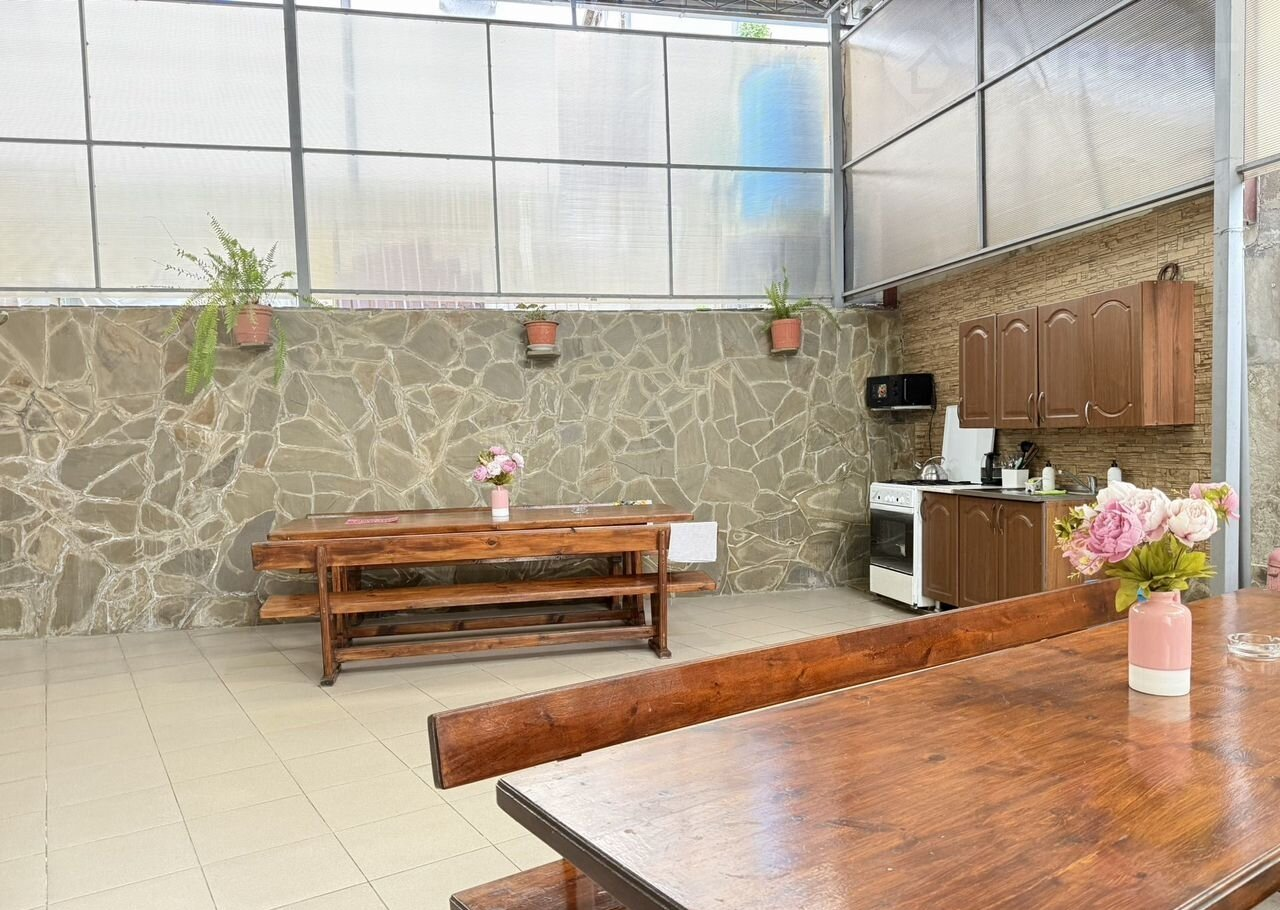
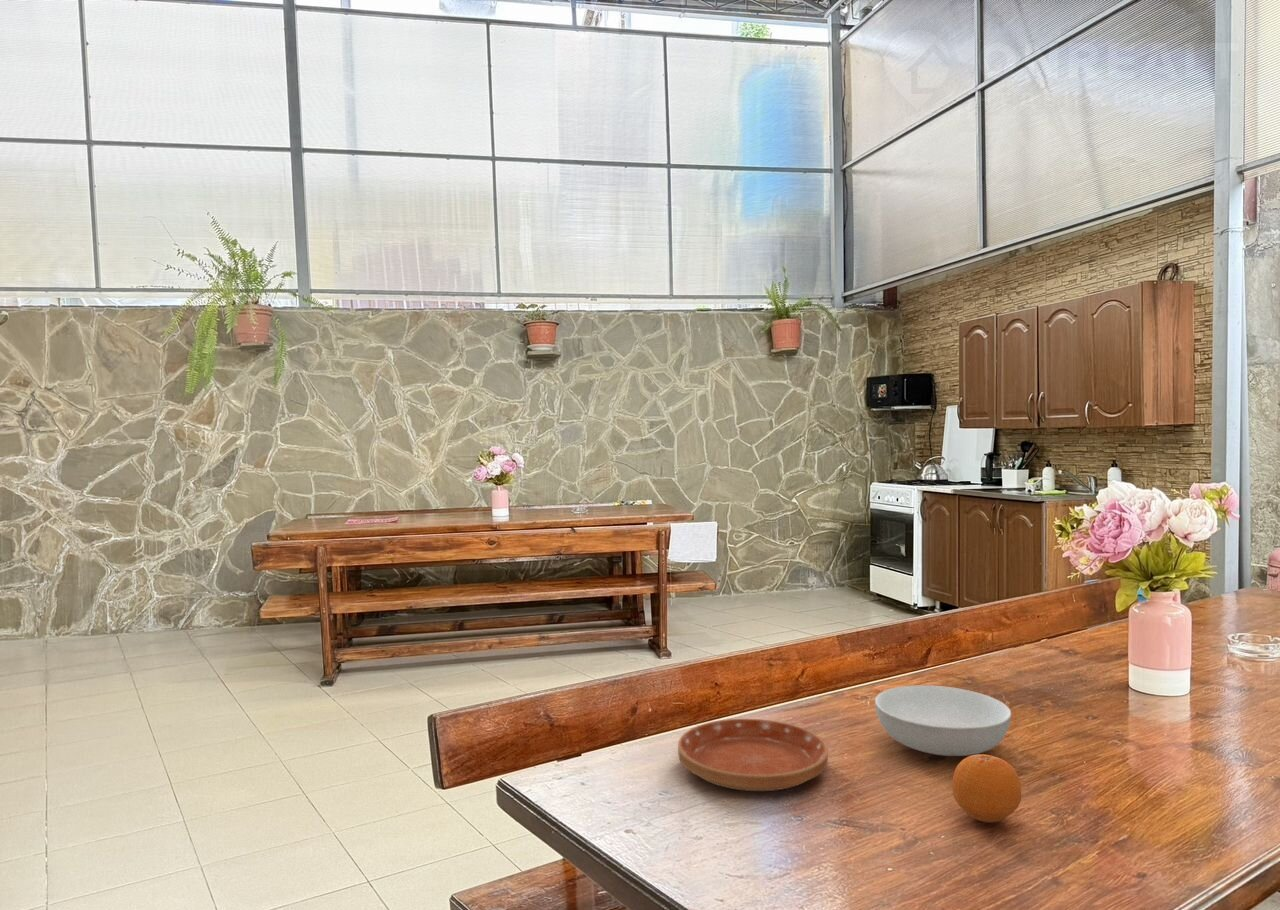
+ saucer (752, 755)
+ fruit (986, 788)
+ serving bowl (941, 724)
